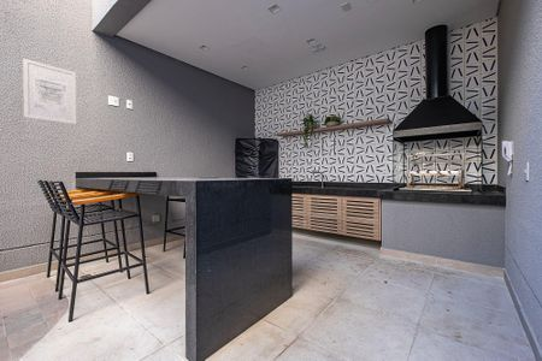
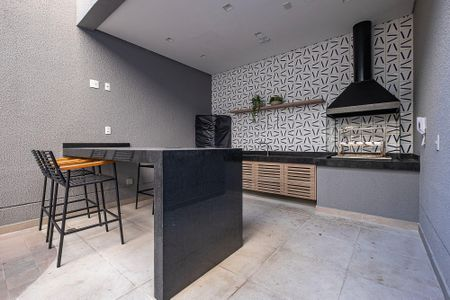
- wall art (51, 93)
